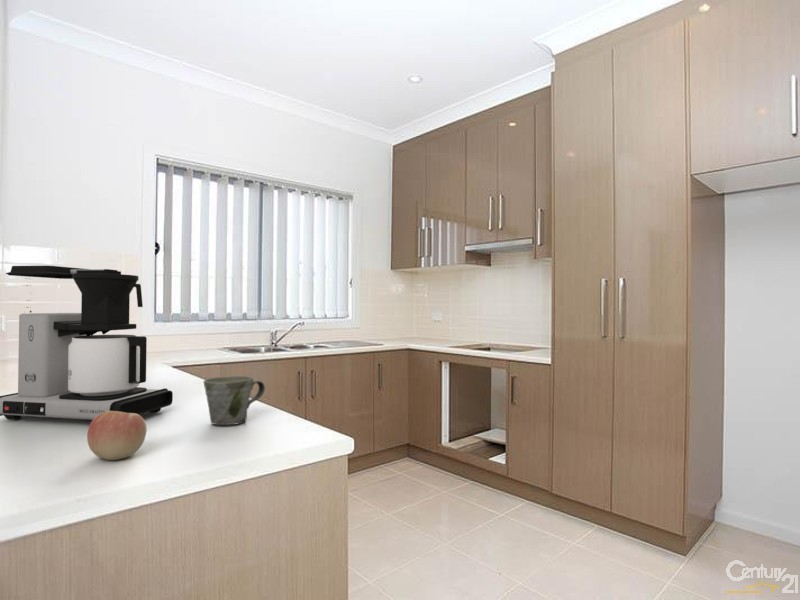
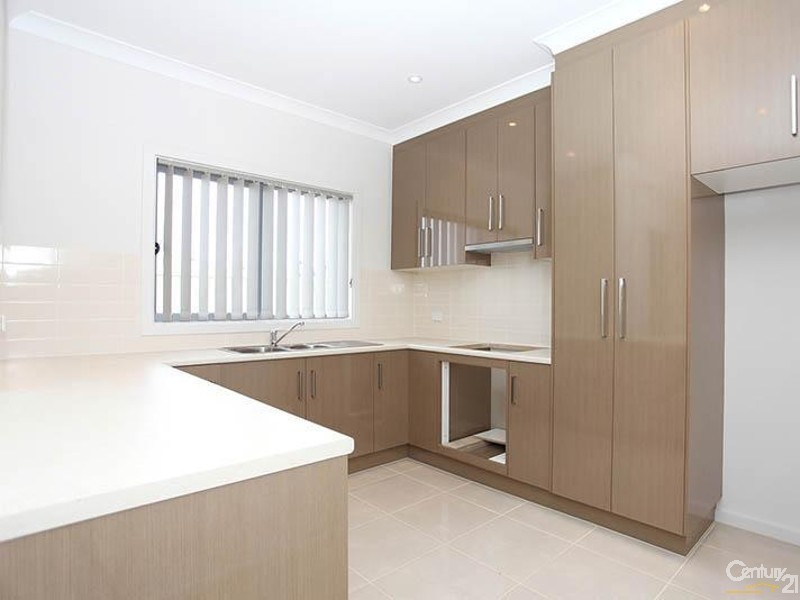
- apple (117, 432)
- coffee maker (87, 341)
- mug (232, 399)
